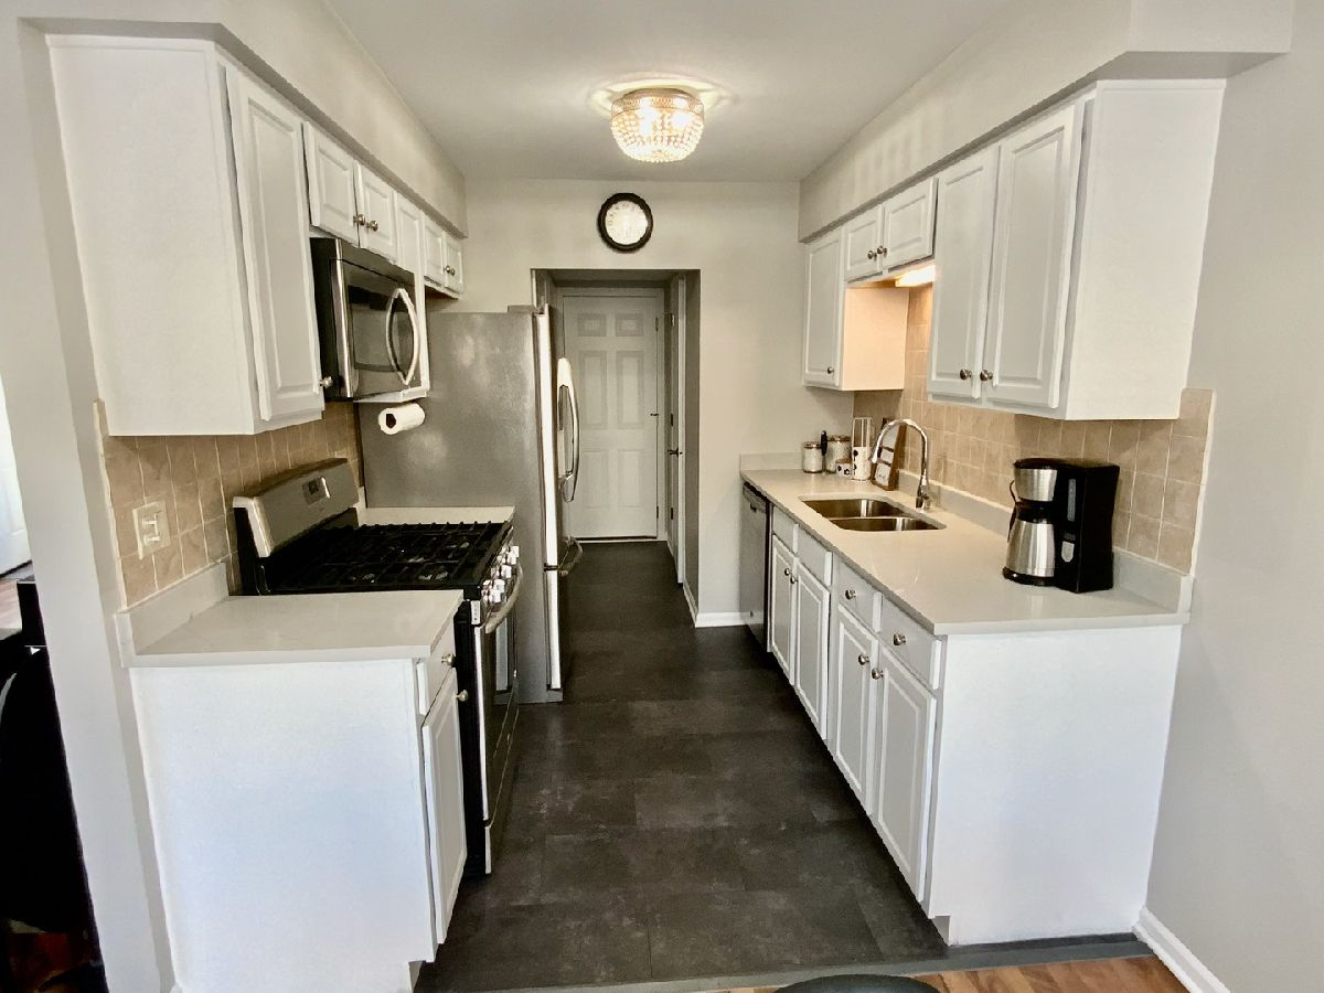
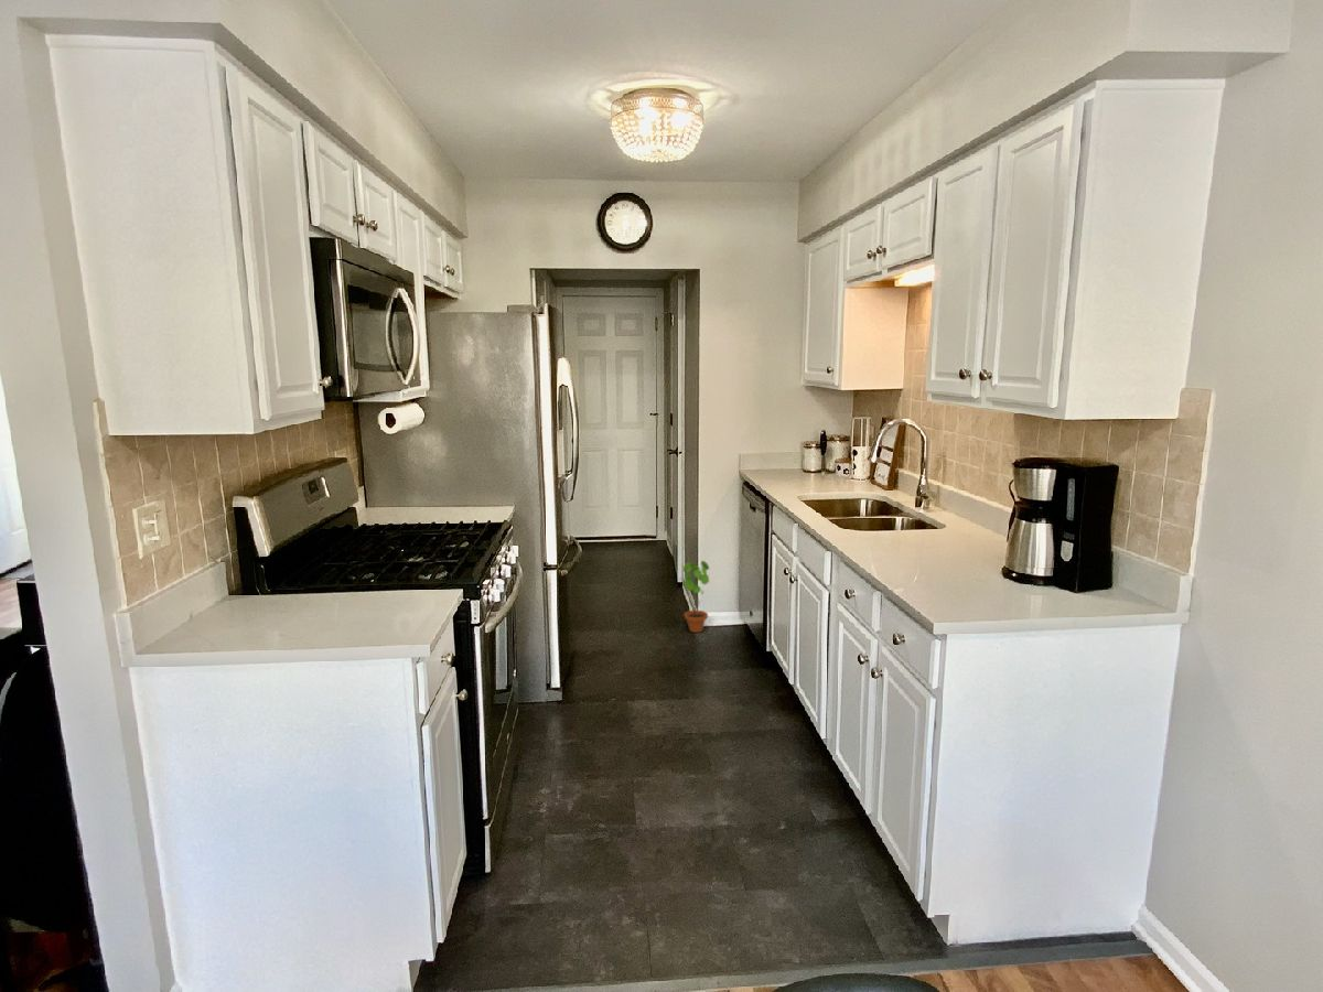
+ potted plant (697, 596)
